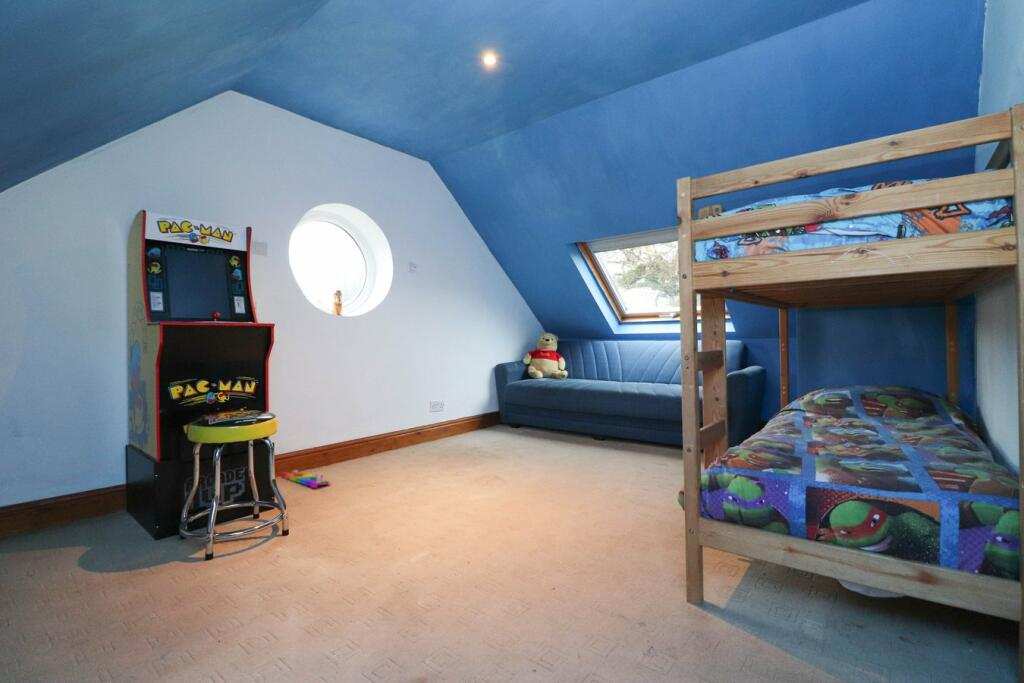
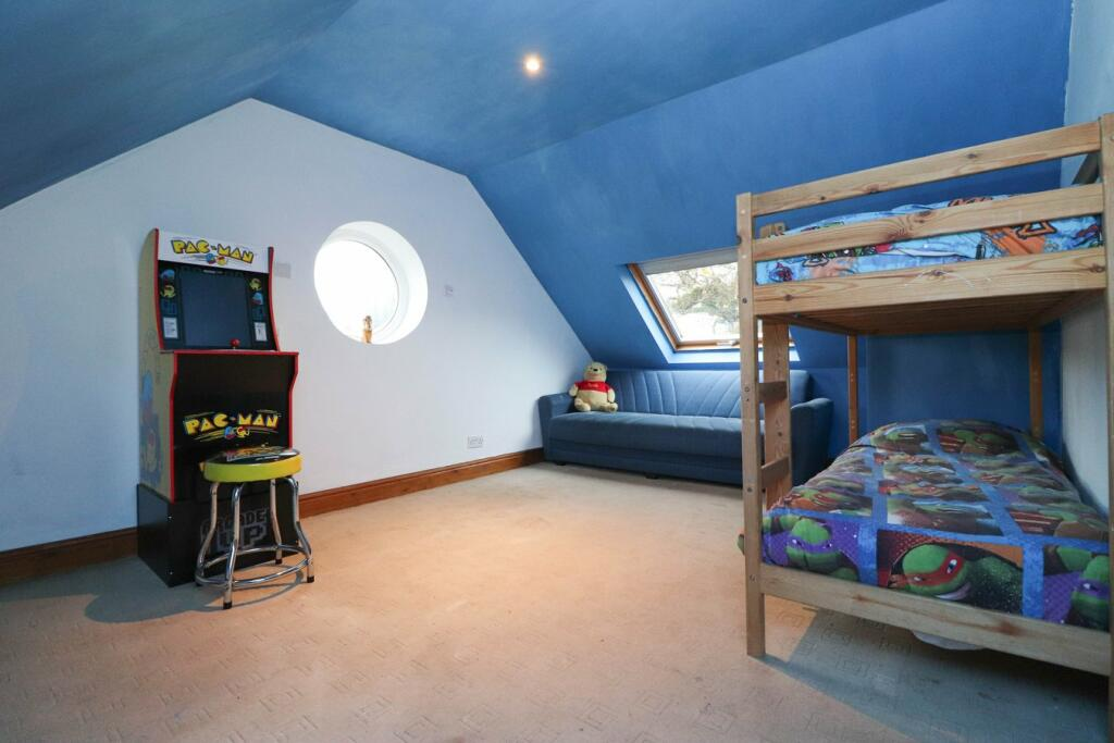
- knob puzzle (305, 477)
